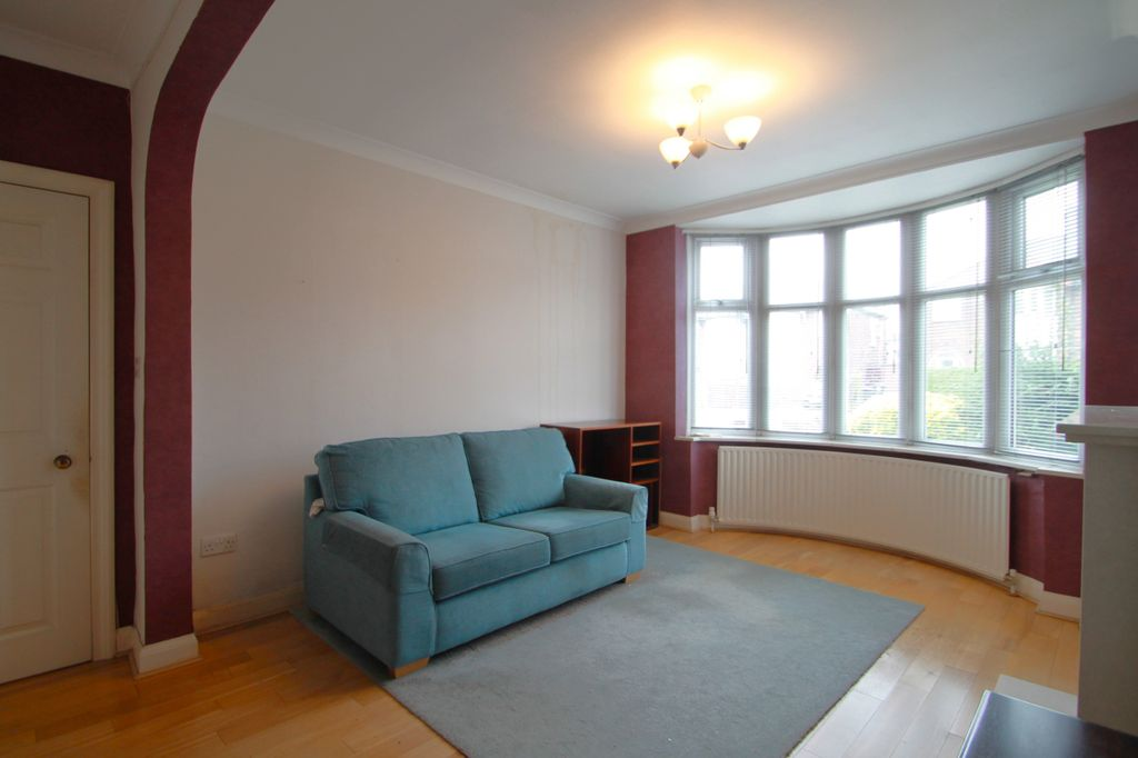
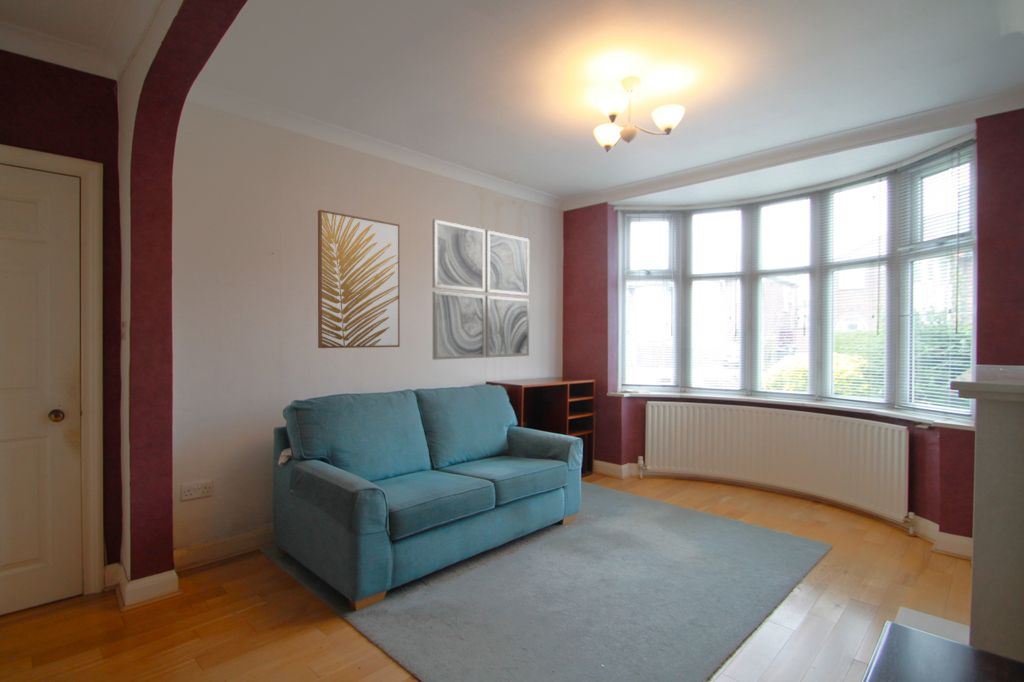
+ wall art (483, 295)
+ wall art (361, 282)
